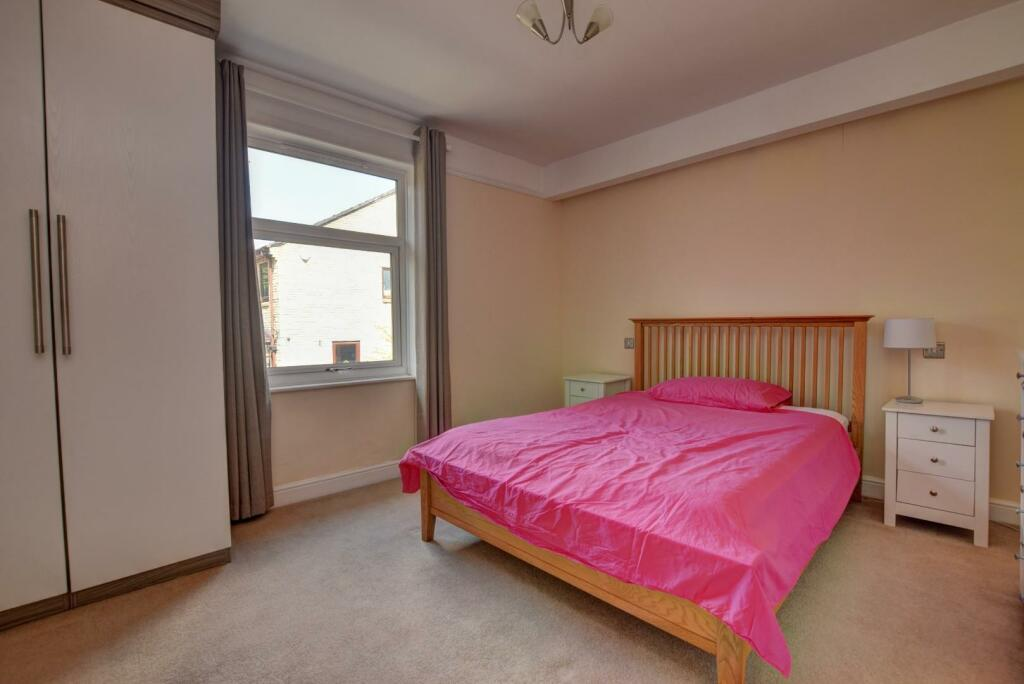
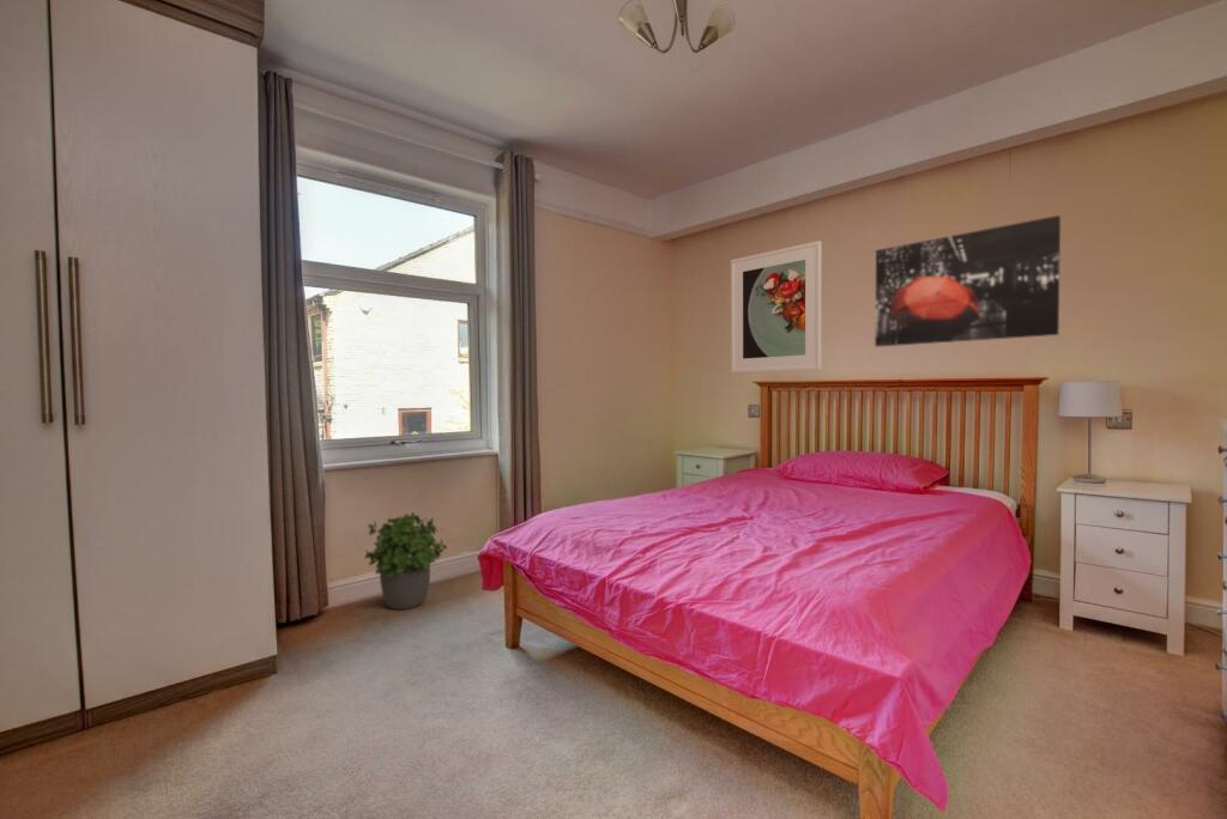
+ wall art (957, 287)
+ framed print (773, 311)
+ potted plant (406, 558)
